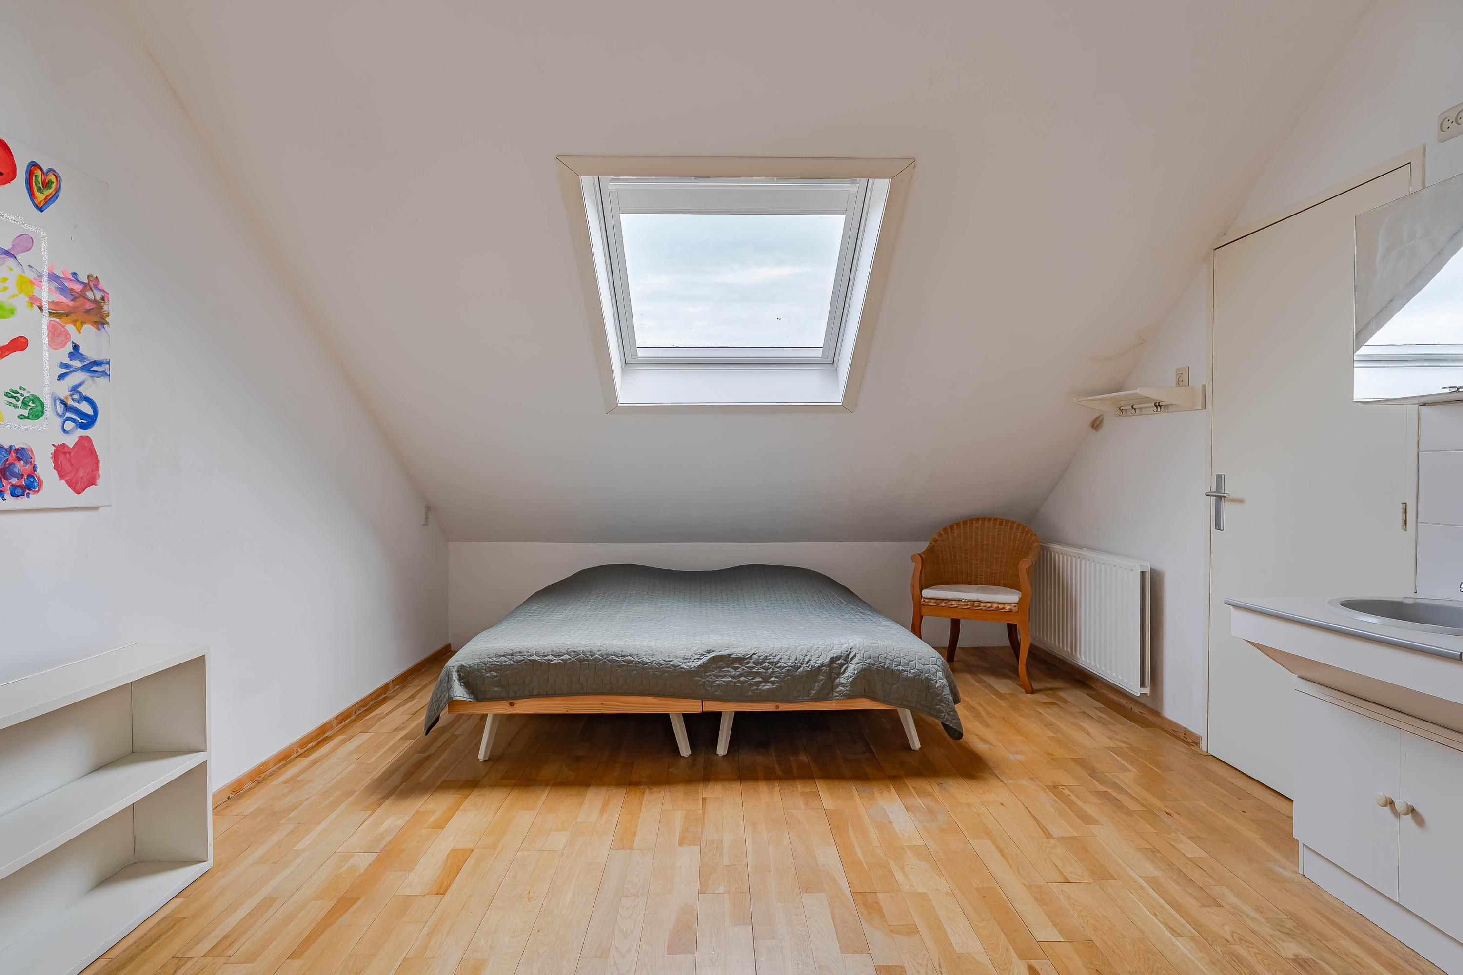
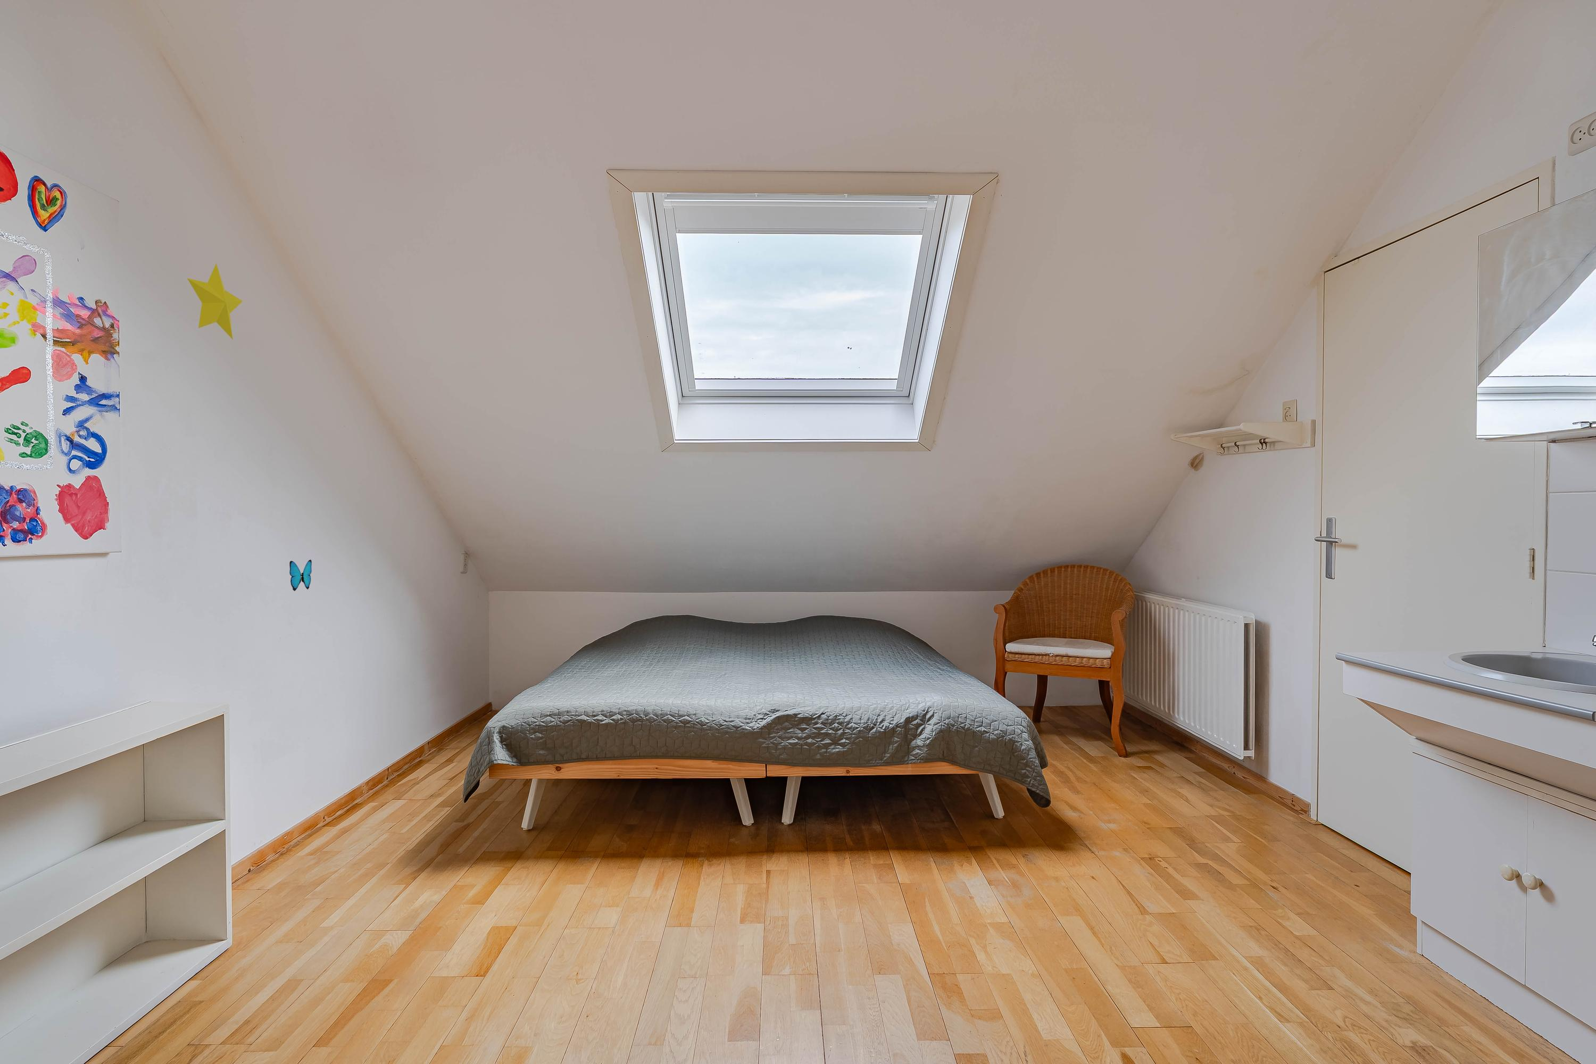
+ decorative star (216, 298)
+ decorative butterfly (302, 575)
